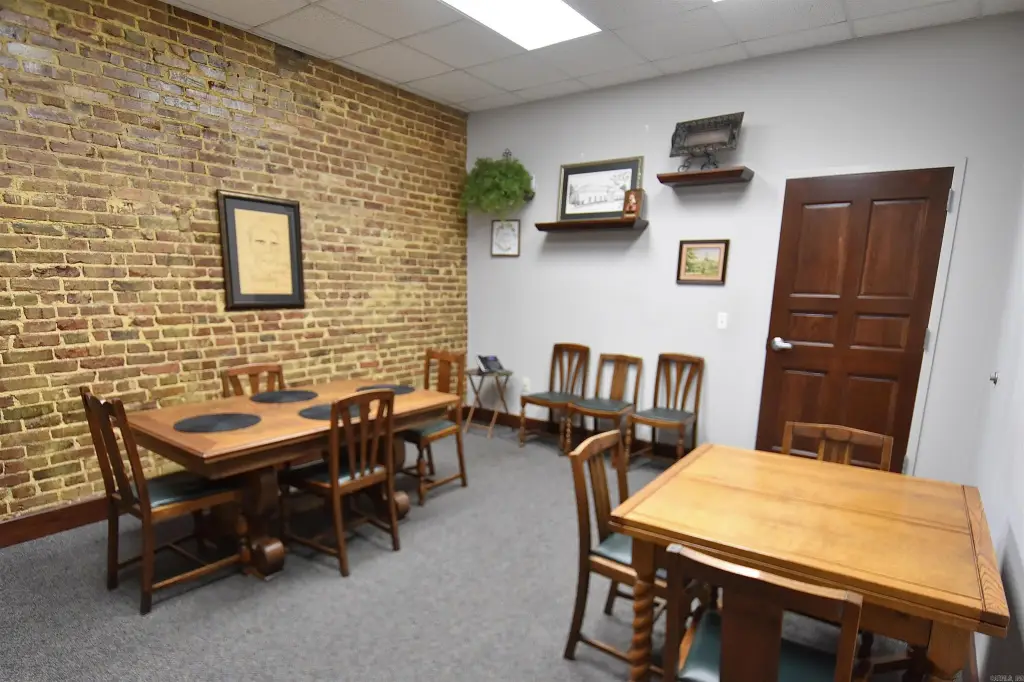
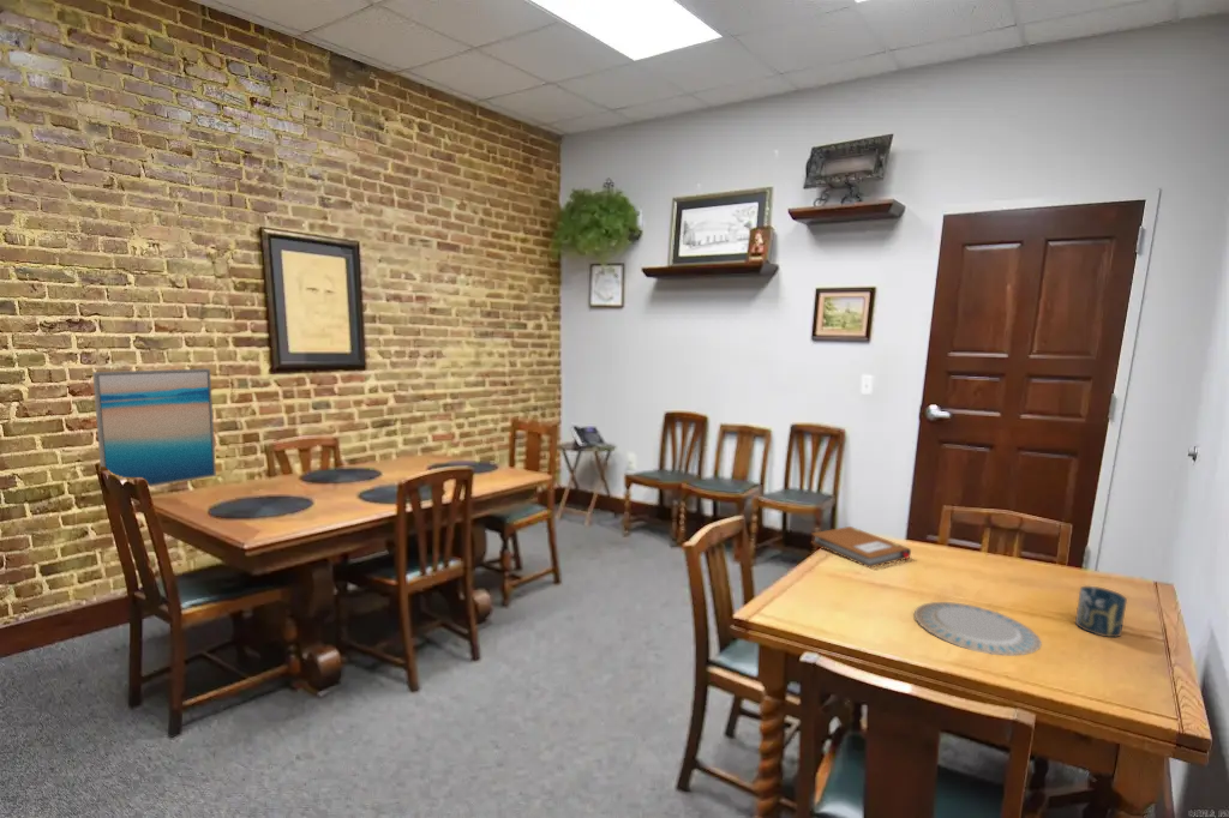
+ wall art (158, 427)
+ notebook (862, 546)
+ chinaware (975, 625)
+ cup (1102, 609)
